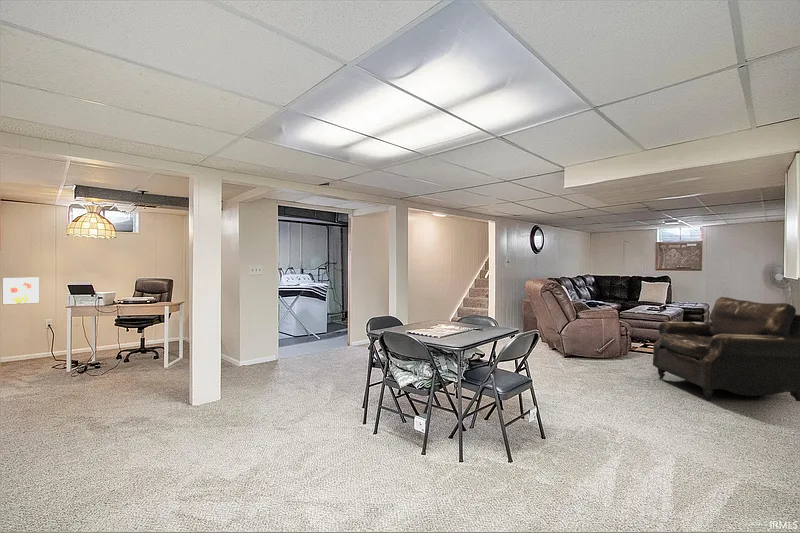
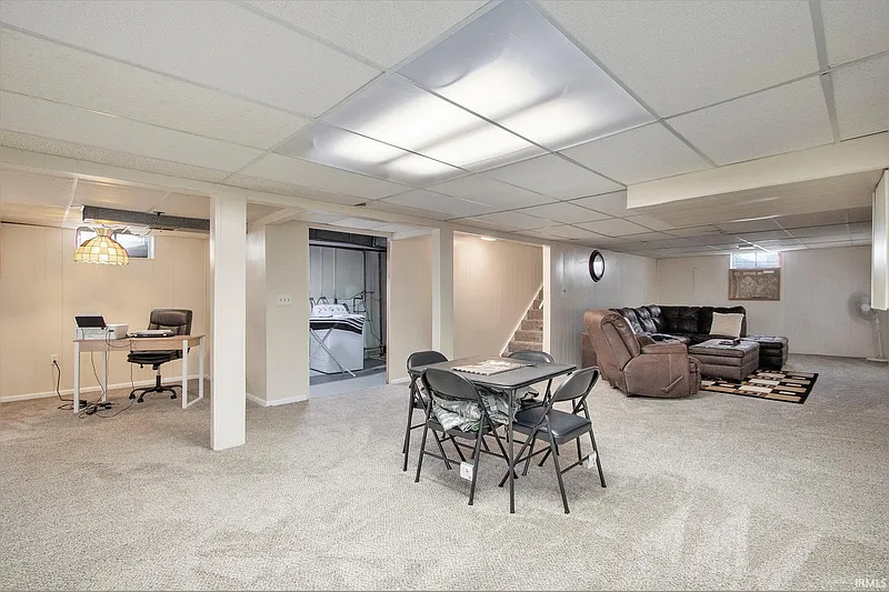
- leather (722, 344)
- wall art (21, 290)
